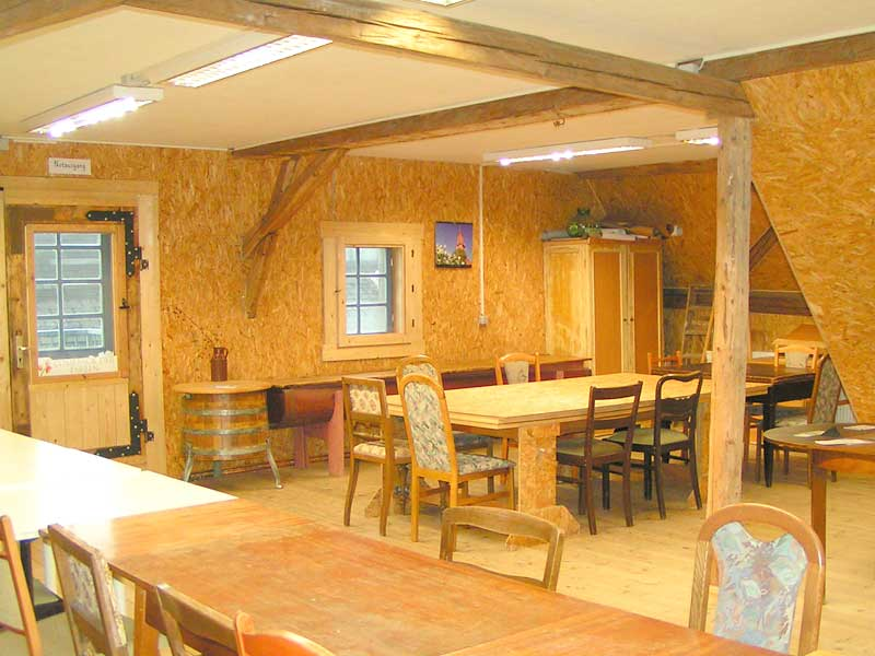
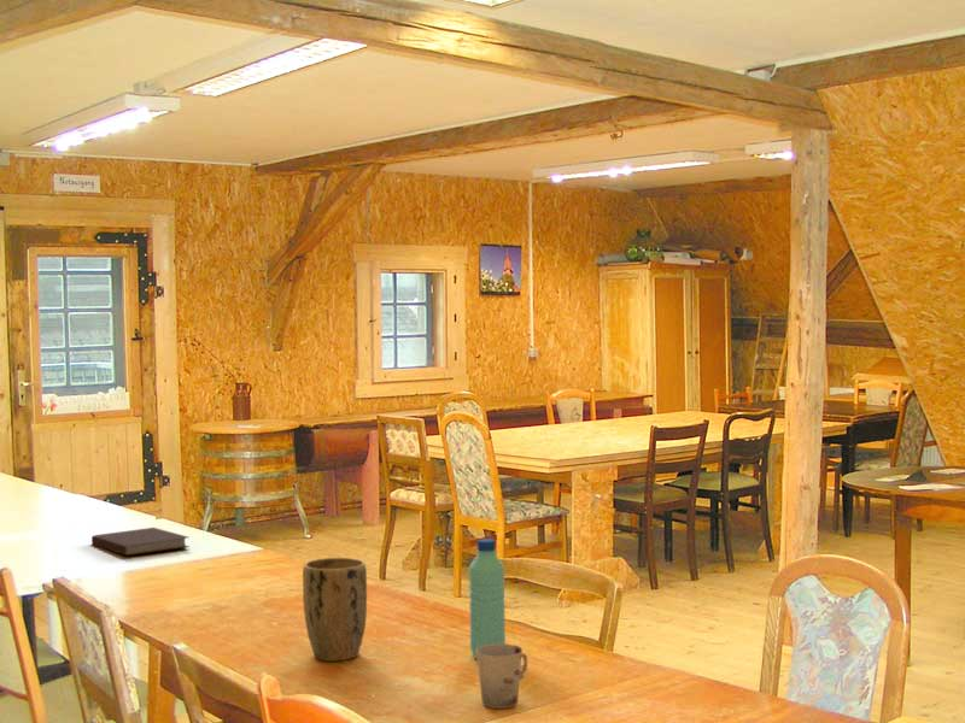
+ cup (505, 674)
+ notebook (140, 541)
+ water bottle (486, 598)
+ plant pot (334, 609)
